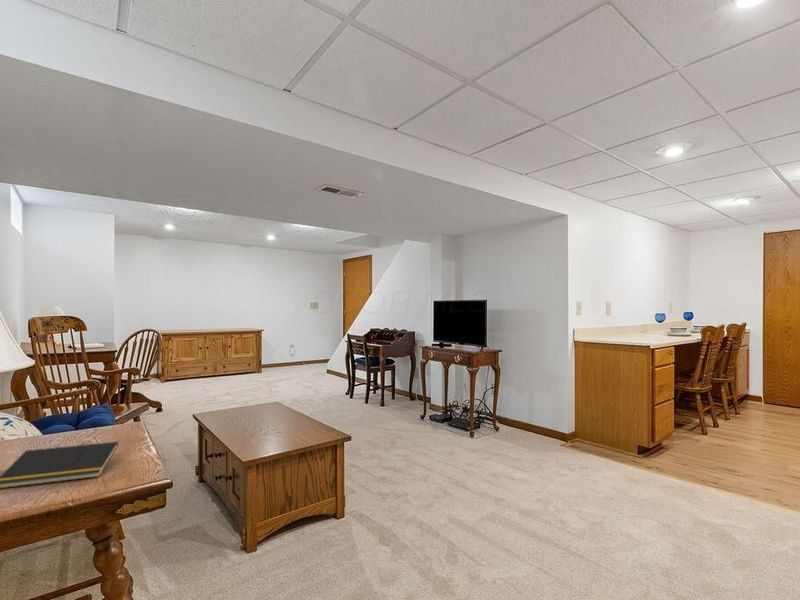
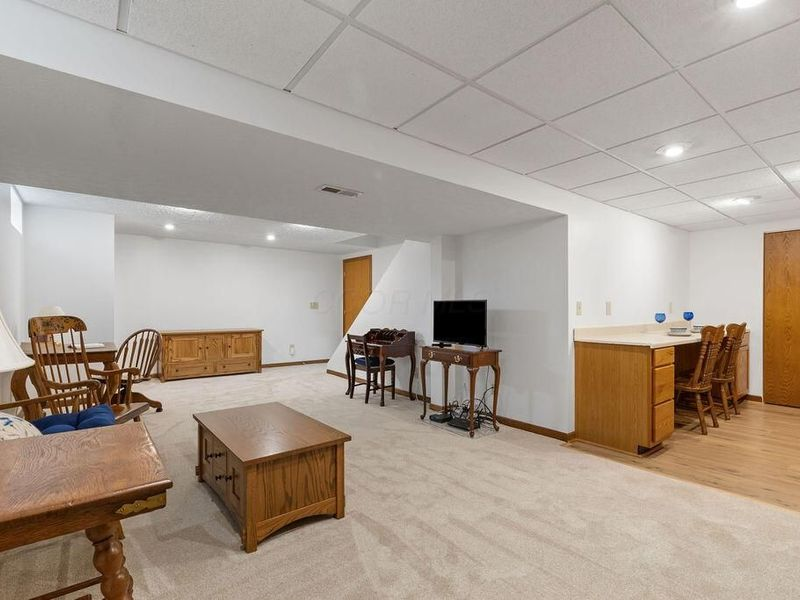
- notepad (61, 463)
